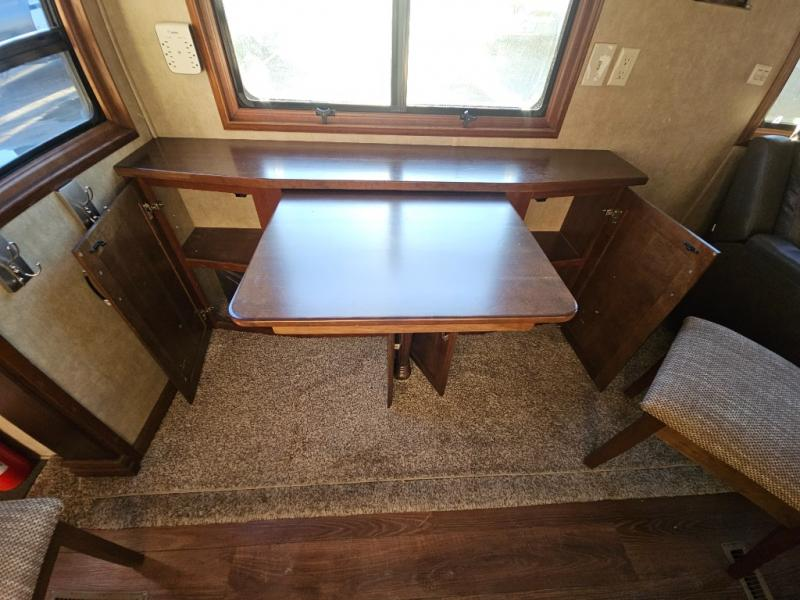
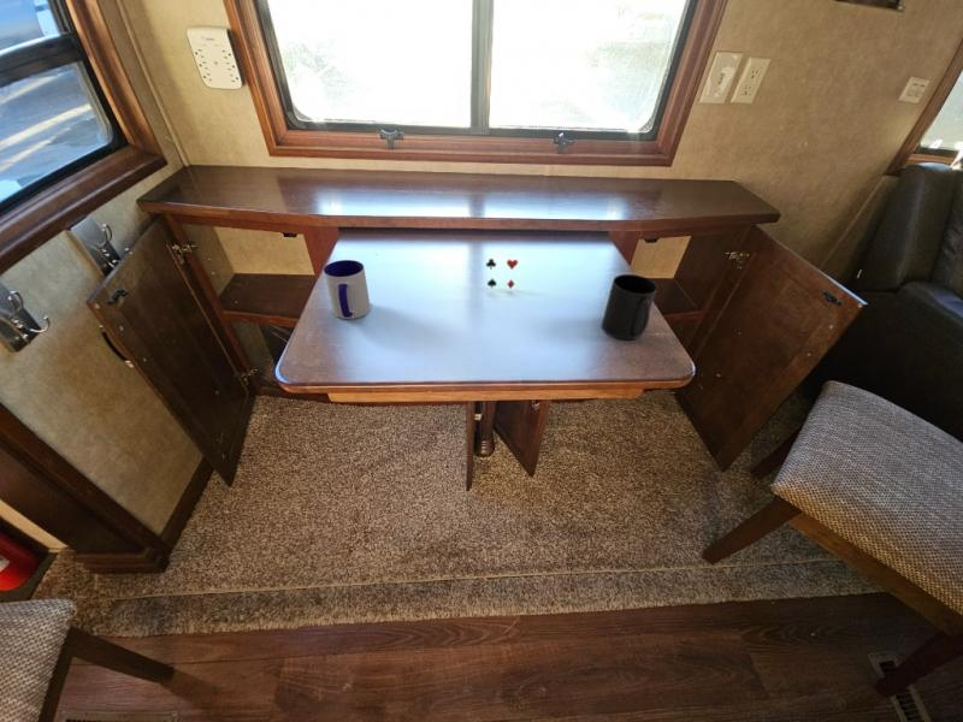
+ playing card (494, 280)
+ mug (347, 292)
+ mug (631, 310)
